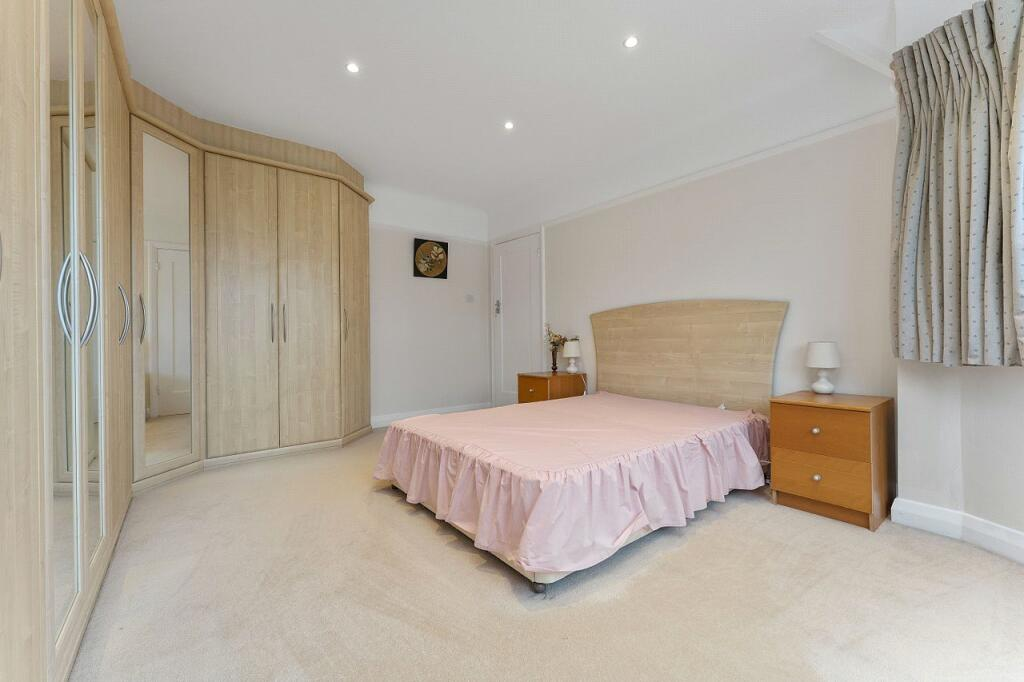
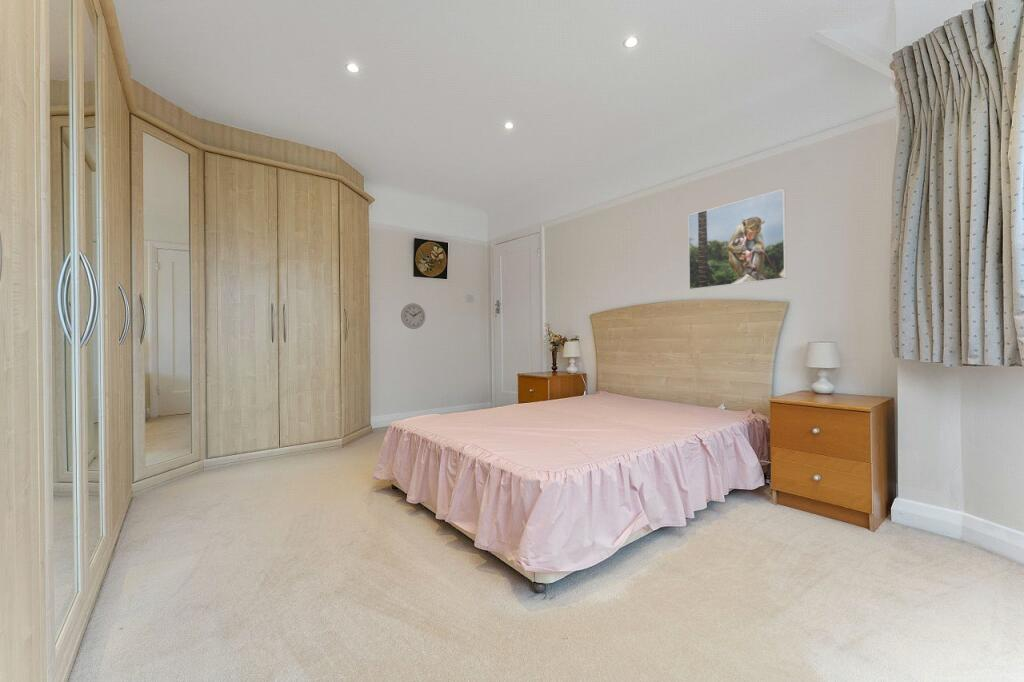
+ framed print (733, 243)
+ wall clock (413, 316)
